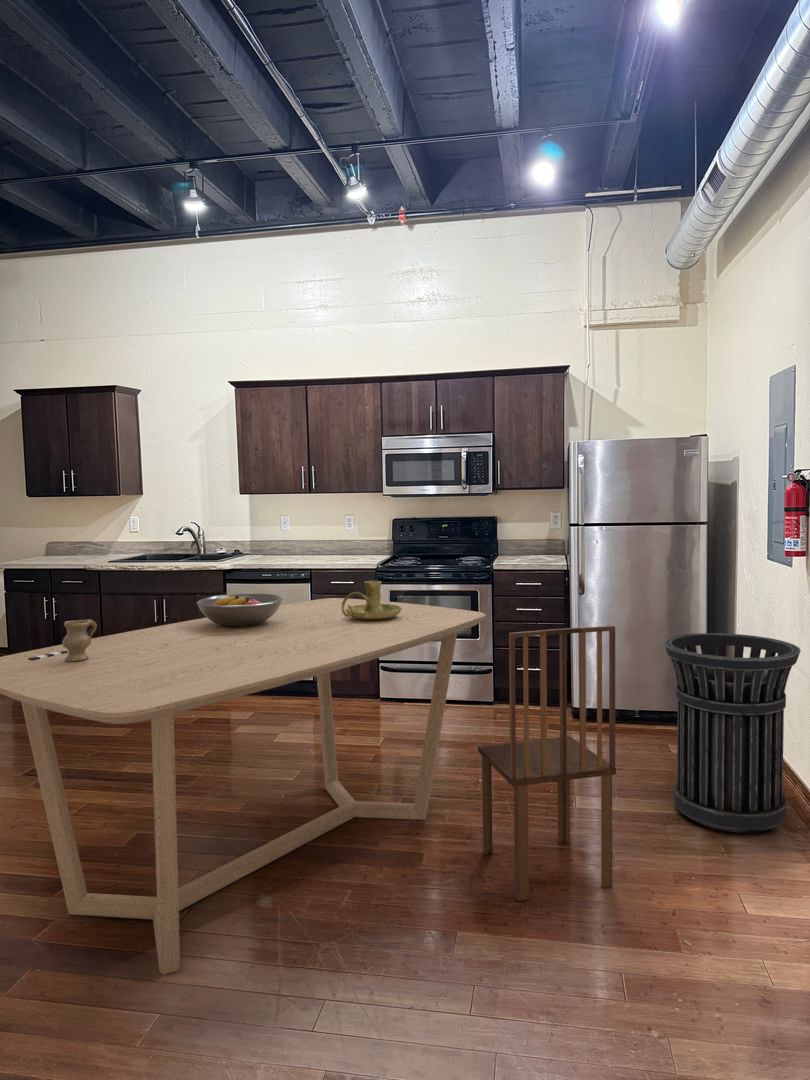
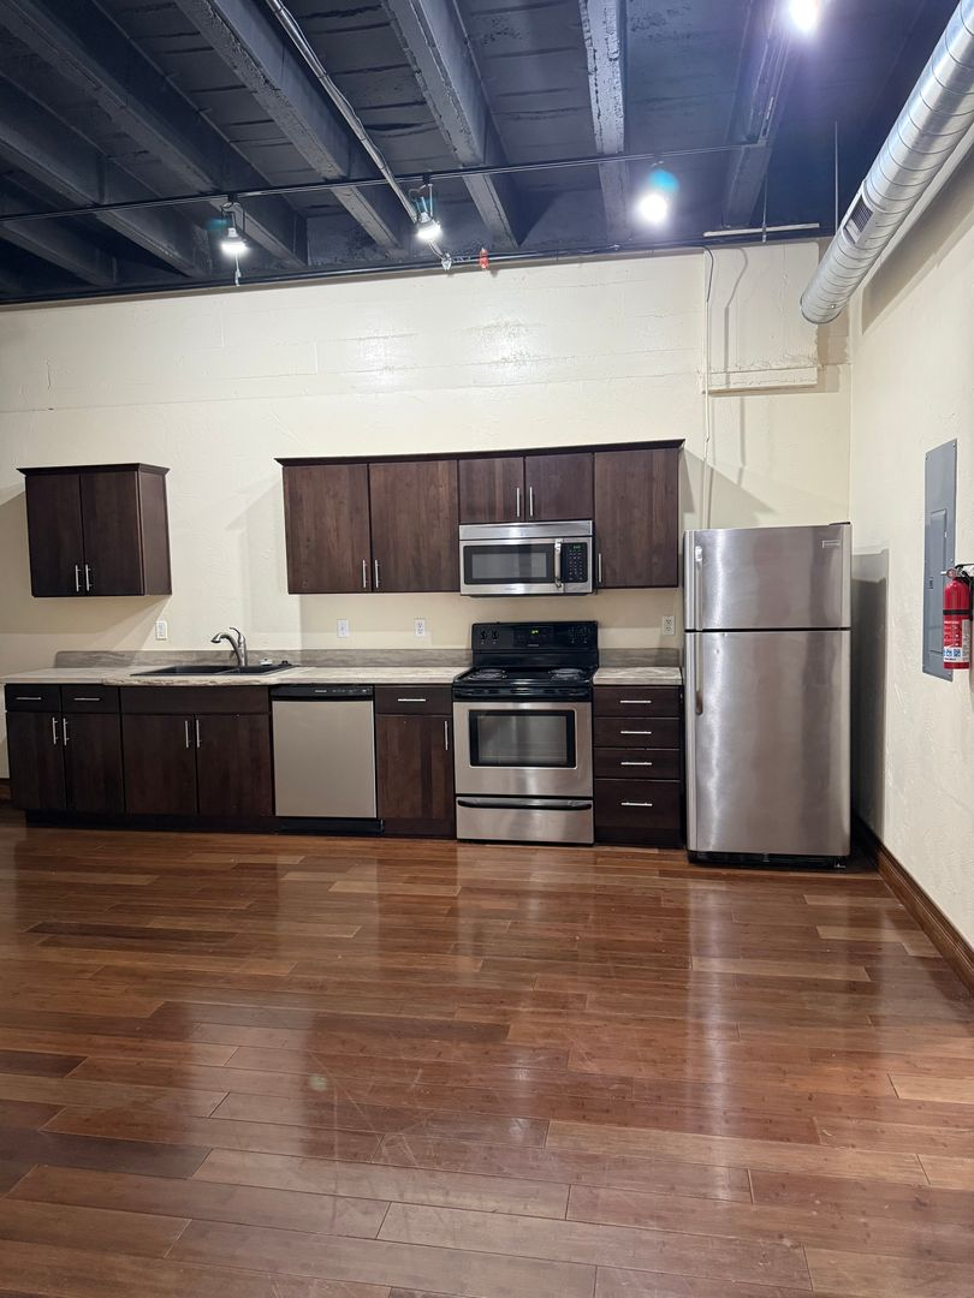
- dining chair (543, 746)
- dining table (247, 694)
- fruit bowl (240, 608)
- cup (64, 638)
- trash can (729, 729)
- candle holder (368, 600)
